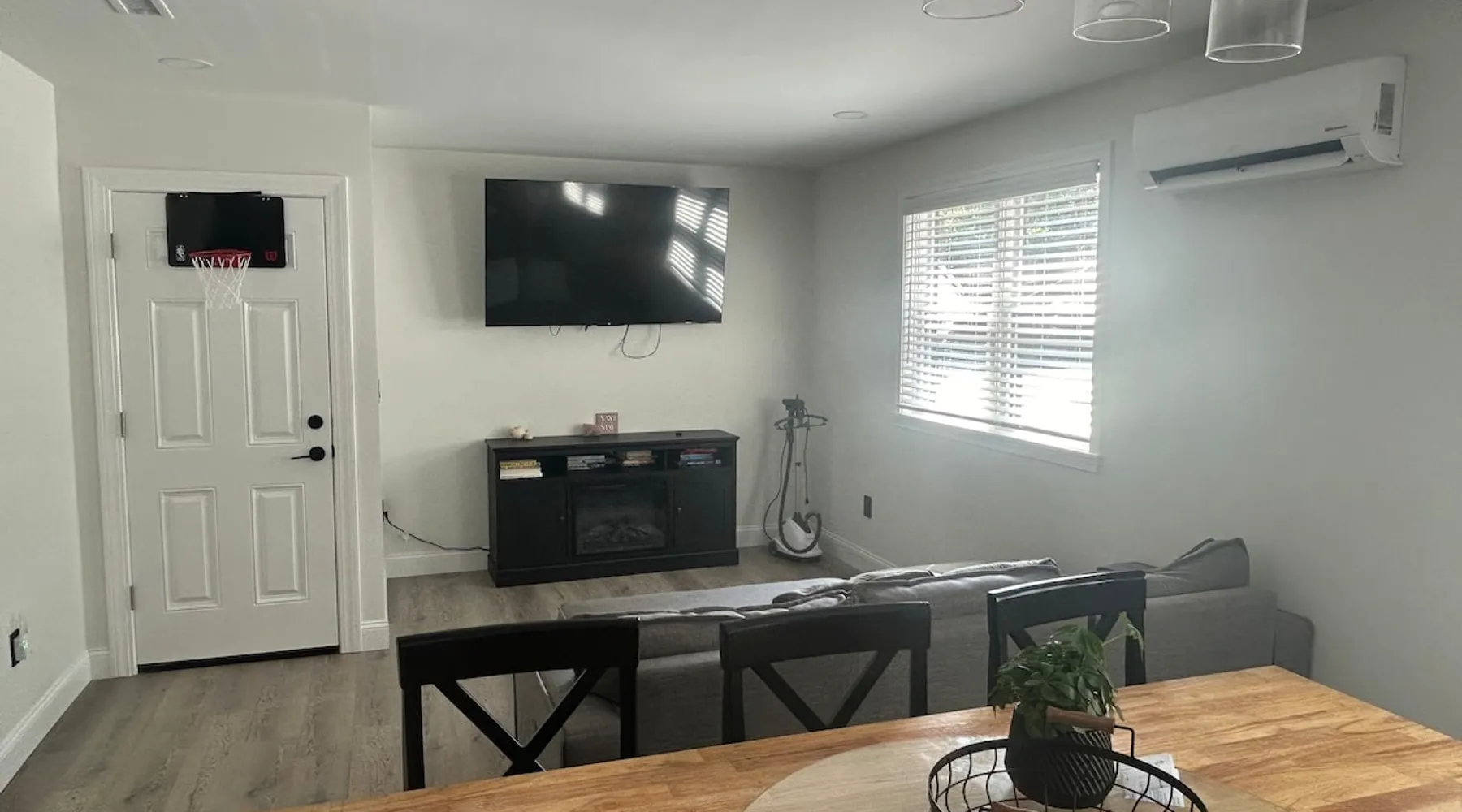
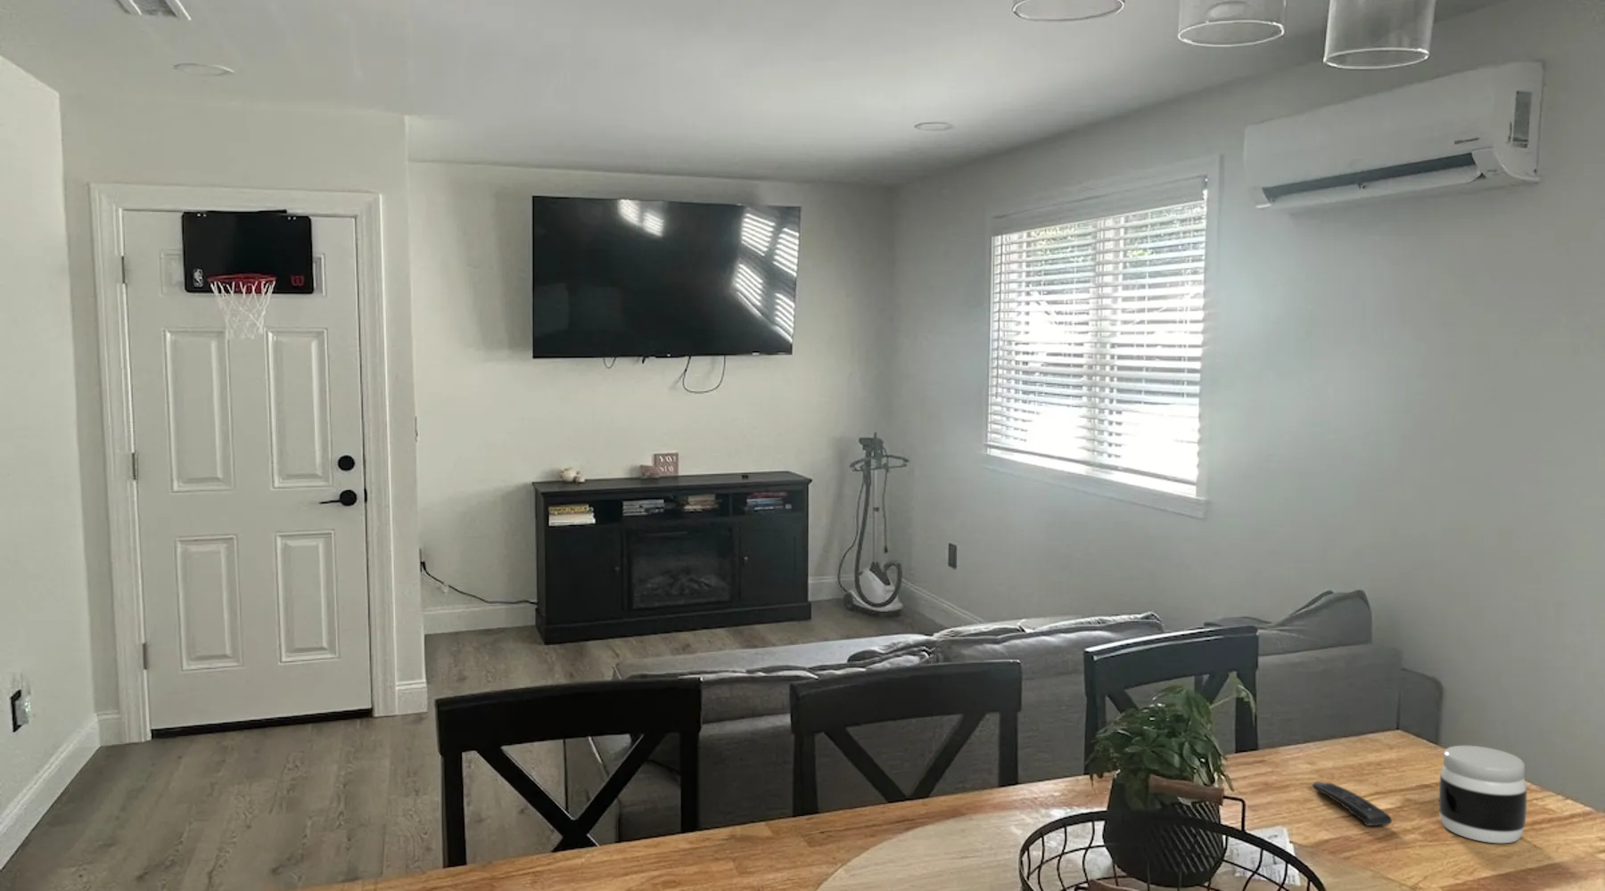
+ remote control (1346, 800)
+ jar (1482, 792)
